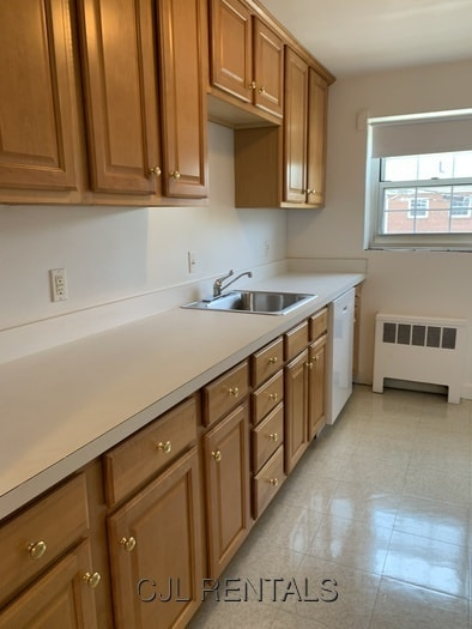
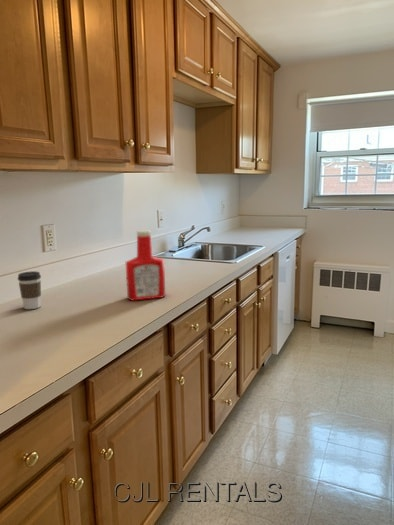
+ coffee cup (30, 290)
+ soap bottle (145, 264)
